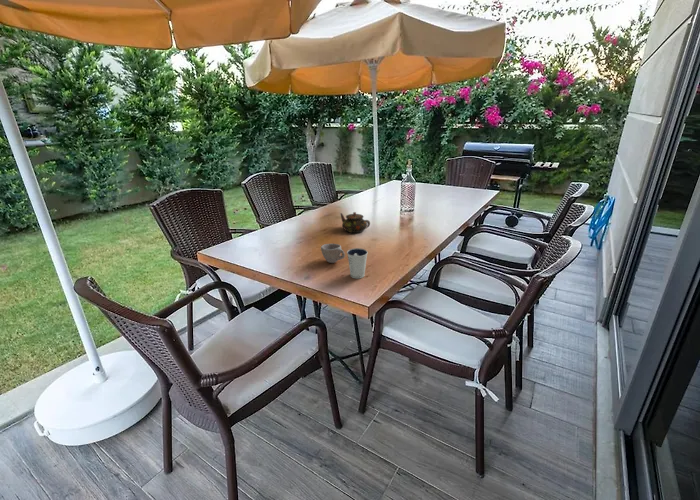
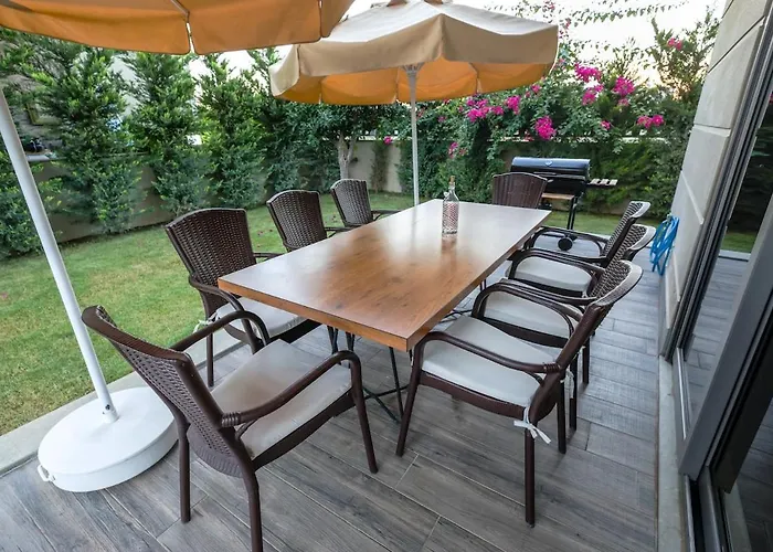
- dixie cup (357, 264)
- cup (334, 254)
- teapot (354, 221)
